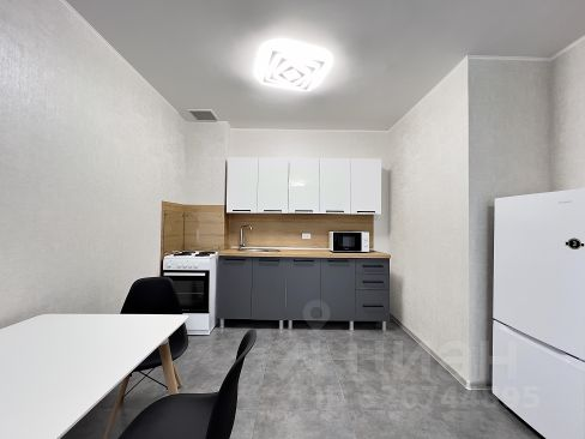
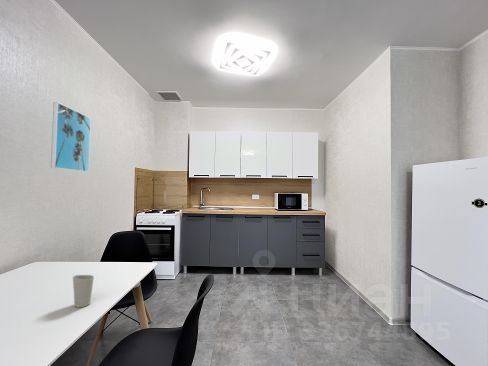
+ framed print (72, 140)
+ cup (83, 289)
